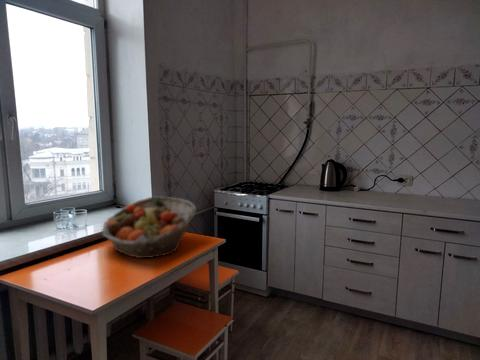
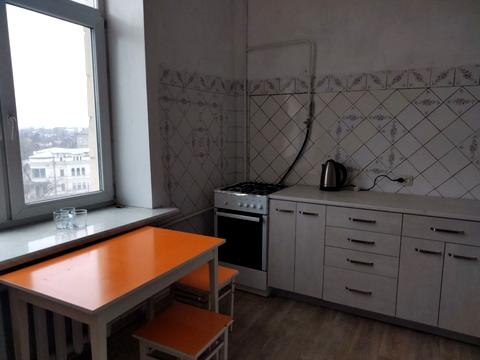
- fruit basket (149, 224)
